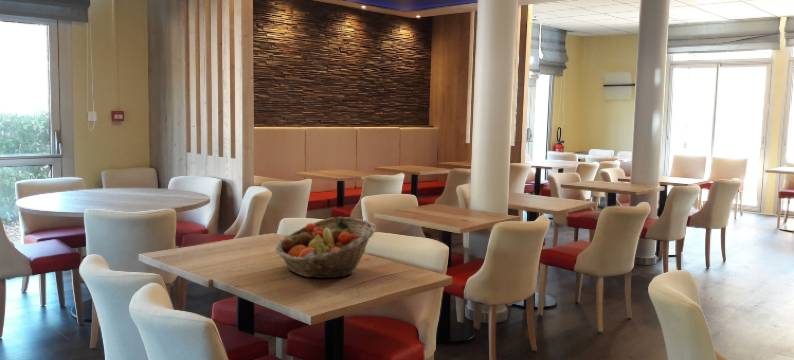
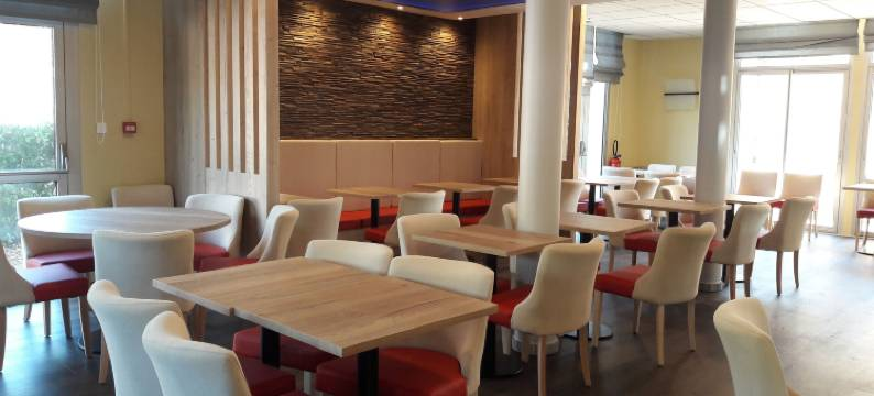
- fruit basket (325, 245)
